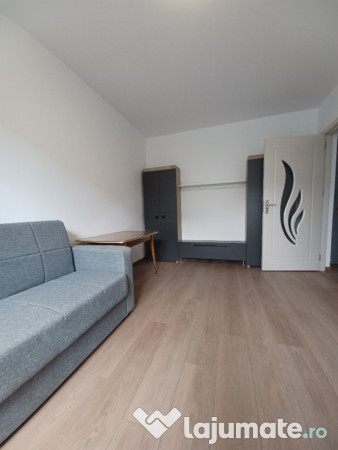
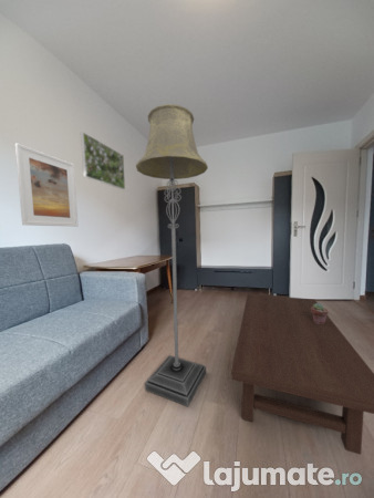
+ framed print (105, 164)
+ coffee table (287, 349)
+ potted succulent (319, 312)
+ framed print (51, 190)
+ floor lamp (174, 257)
